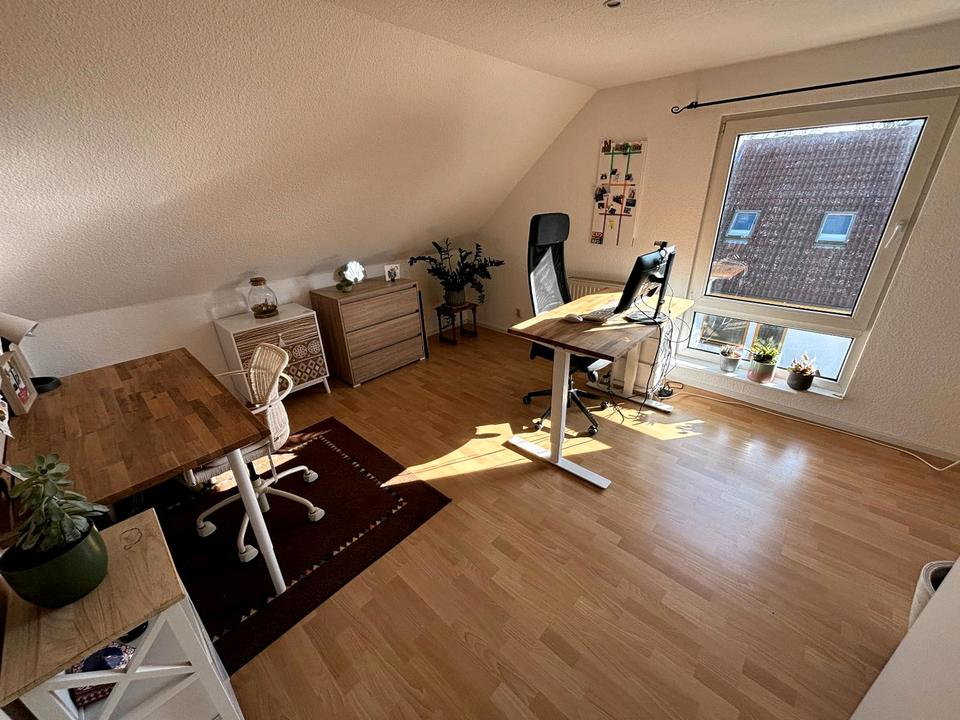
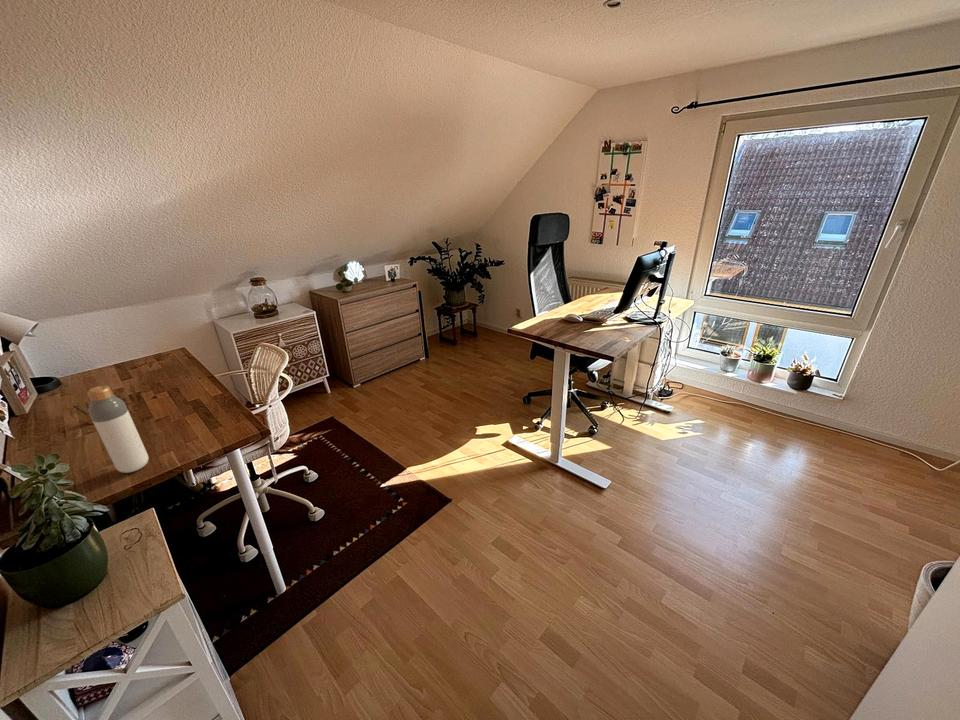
+ bottle (117, 429)
+ pencil box (88, 408)
